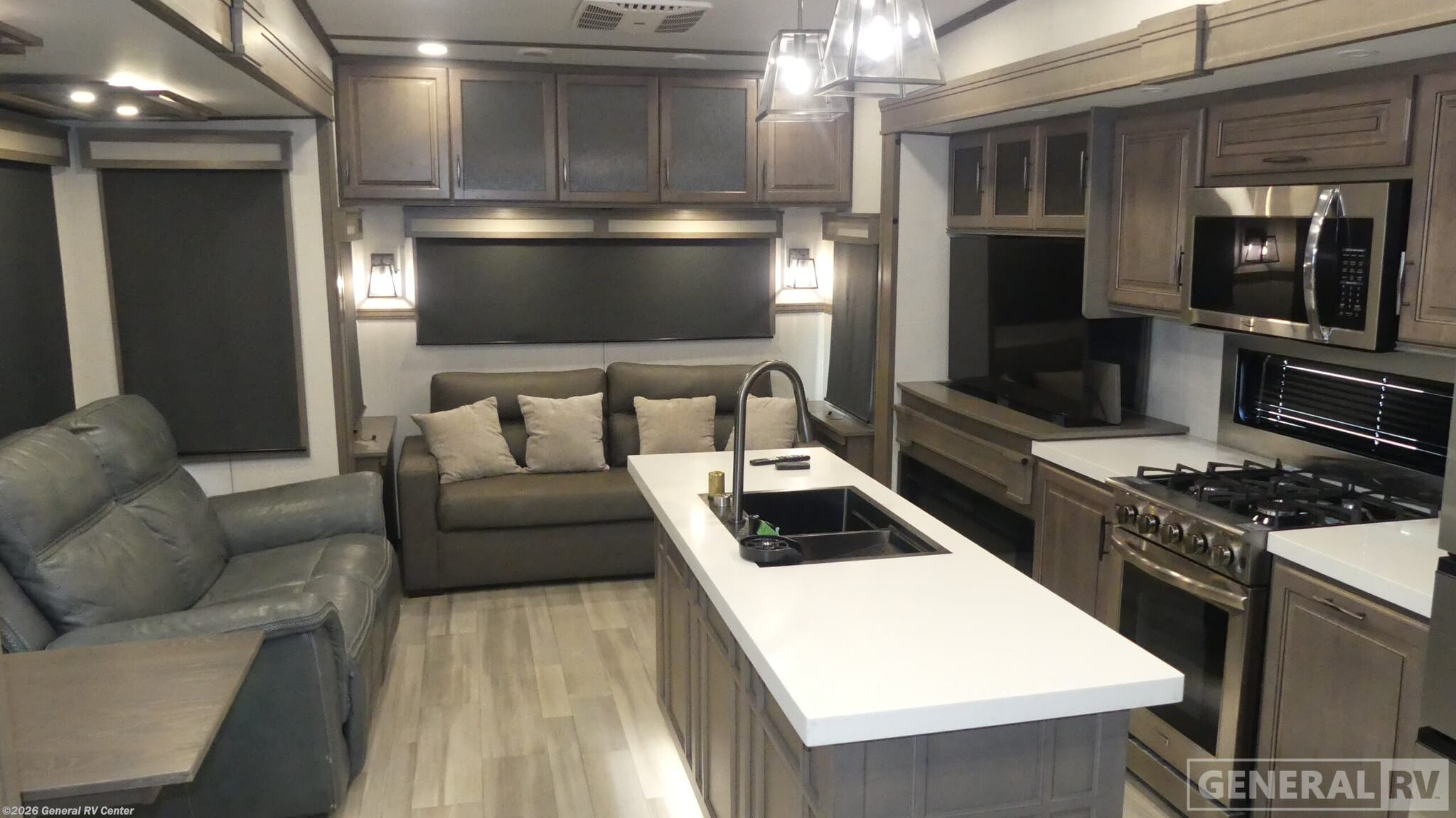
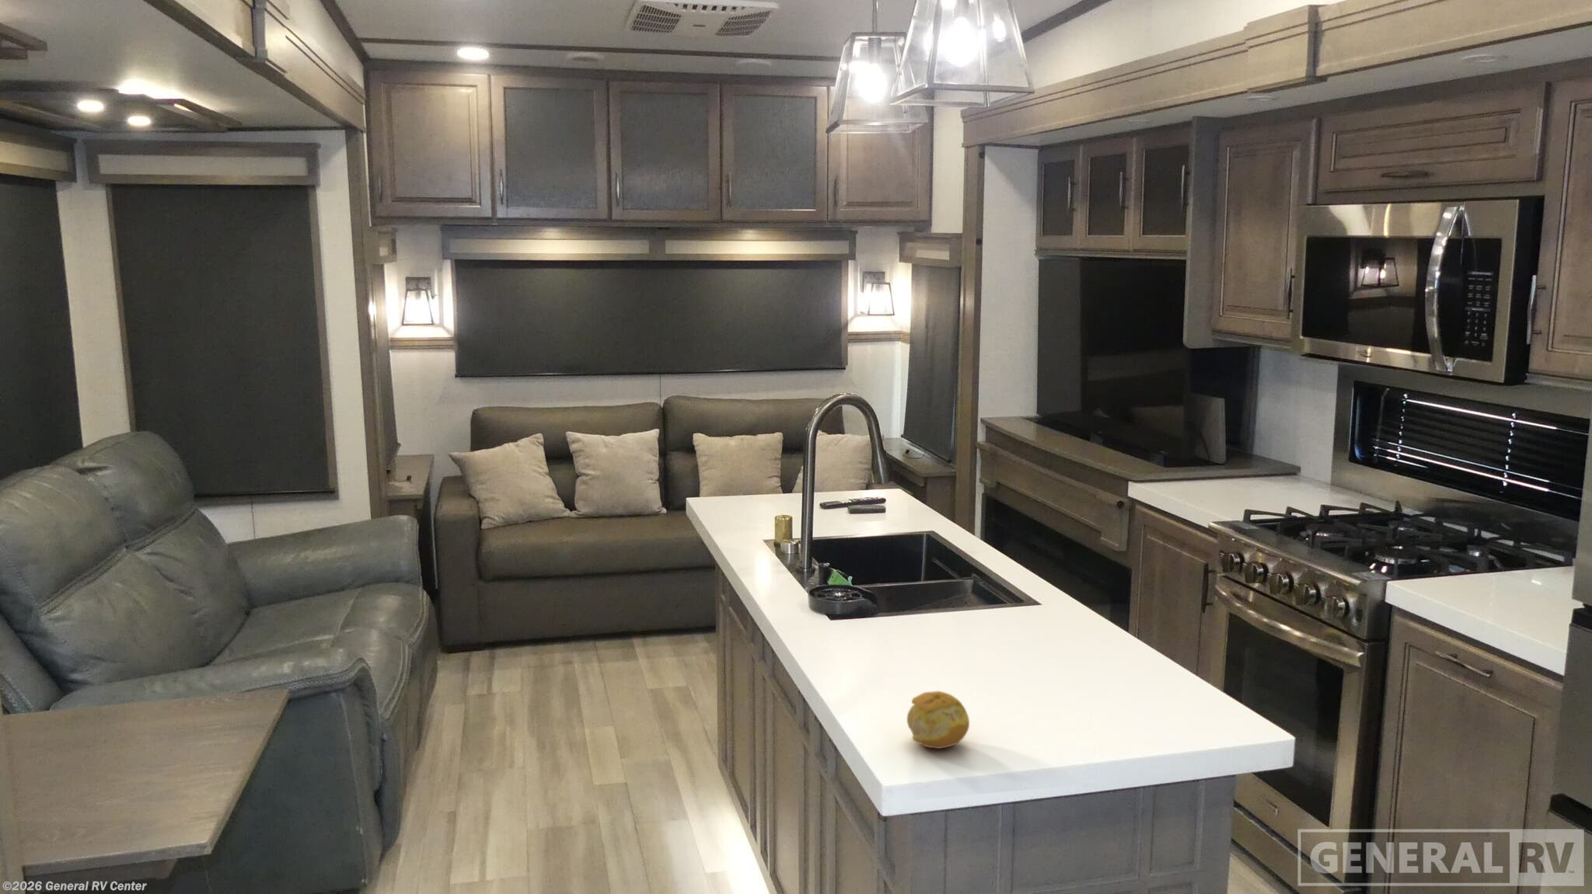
+ fruit (938, 718)
